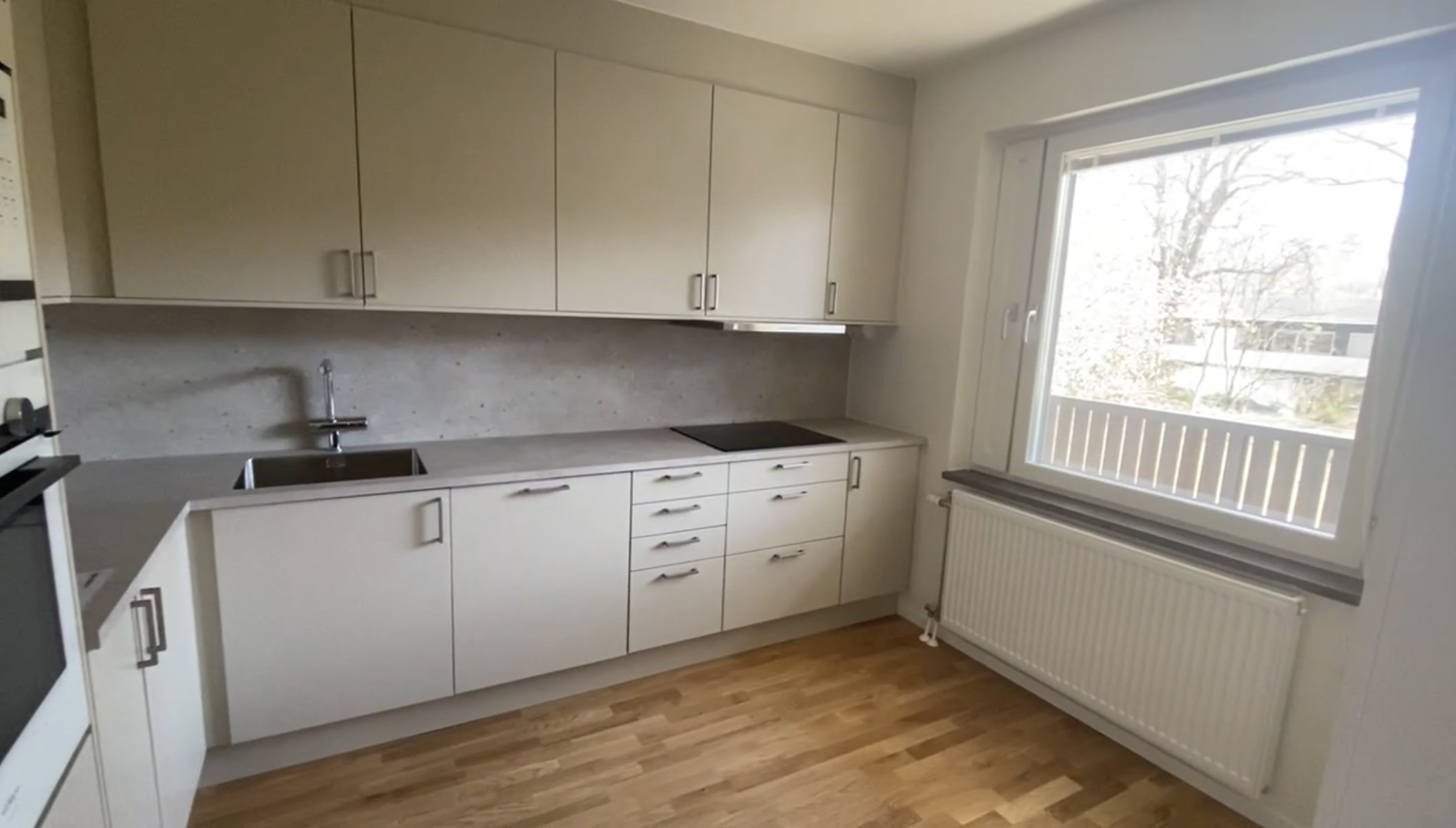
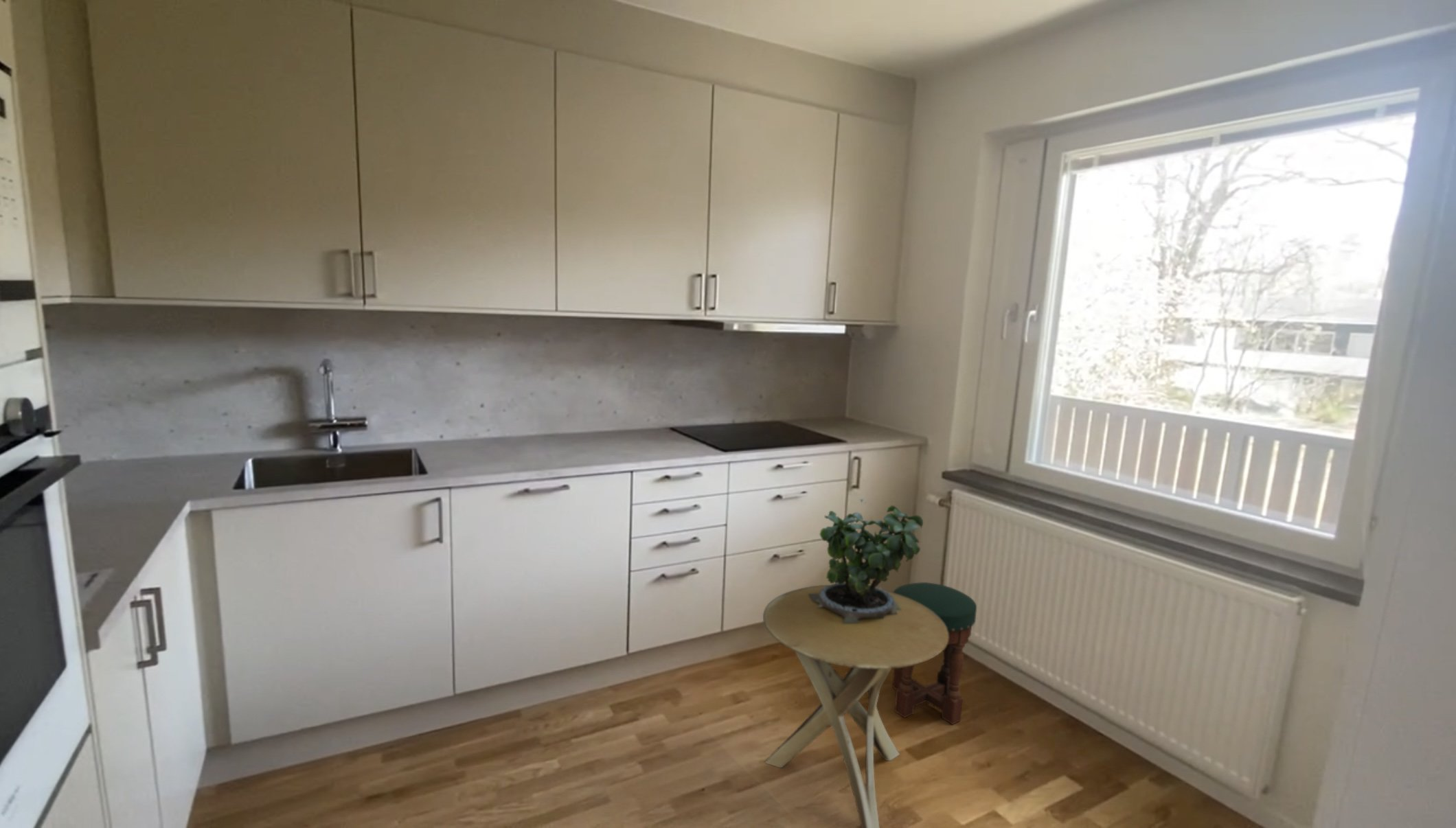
+ stool (944, 649)
+ side table (848, 701)
+ potted plant (868, 553)
